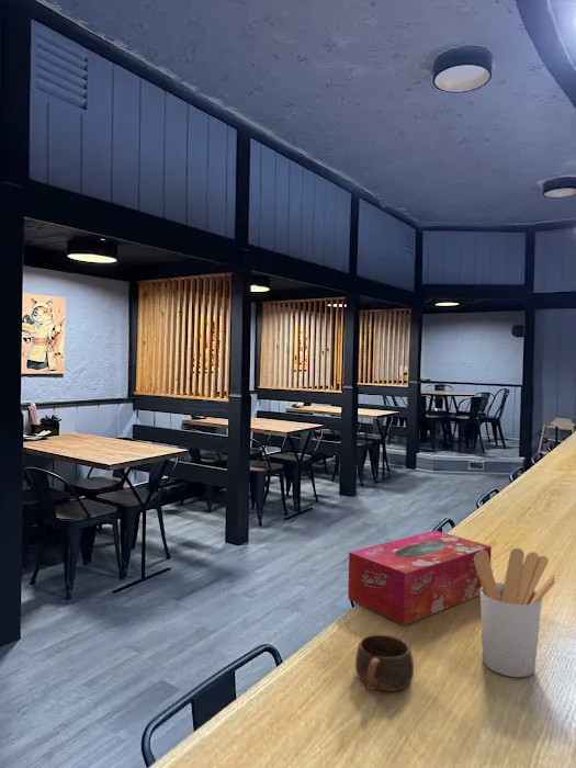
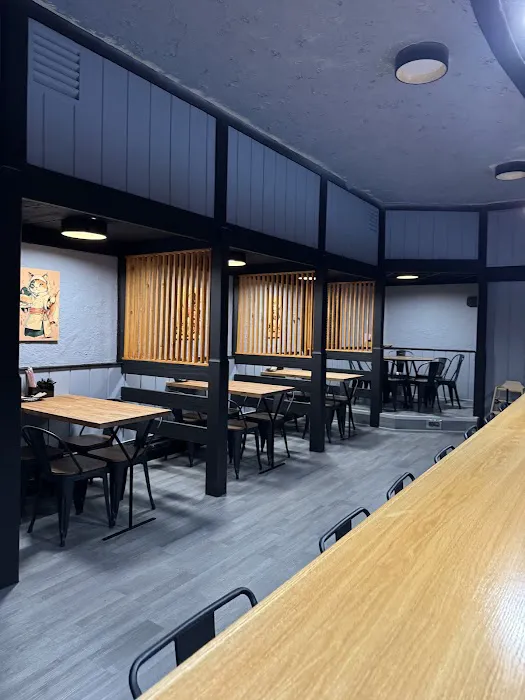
- utensil holder (515, 607)
- cup (379, 664)
- tissue box (421, 572)
